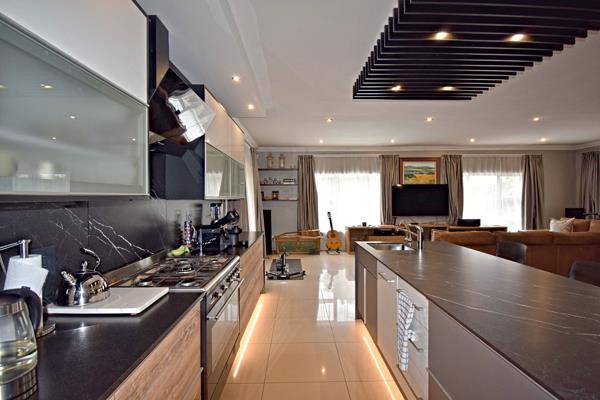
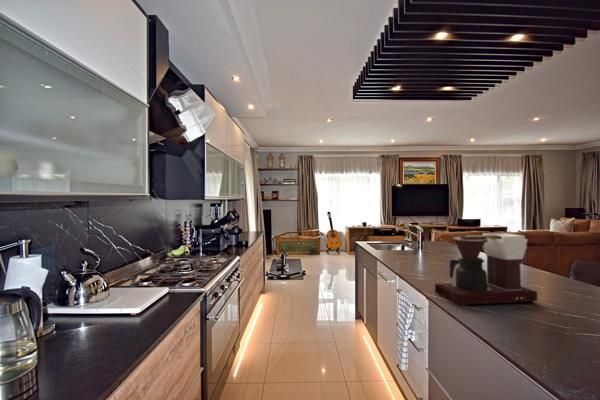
+ coffee maker (481, 266)
